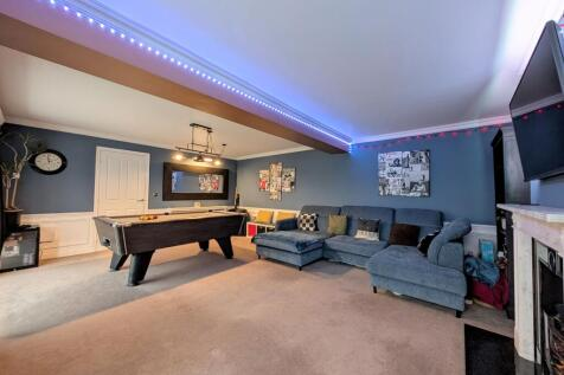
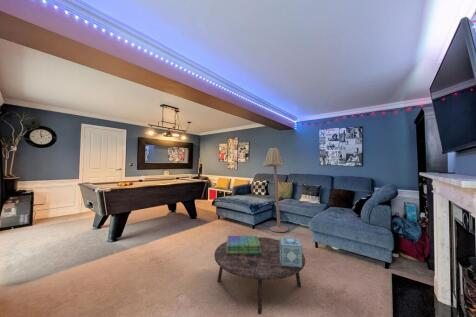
+ decorative box (290, 250)
+ floor lamp (275, 187)
+ coffee table (258, 267)
+ stack of books (242, 244)
